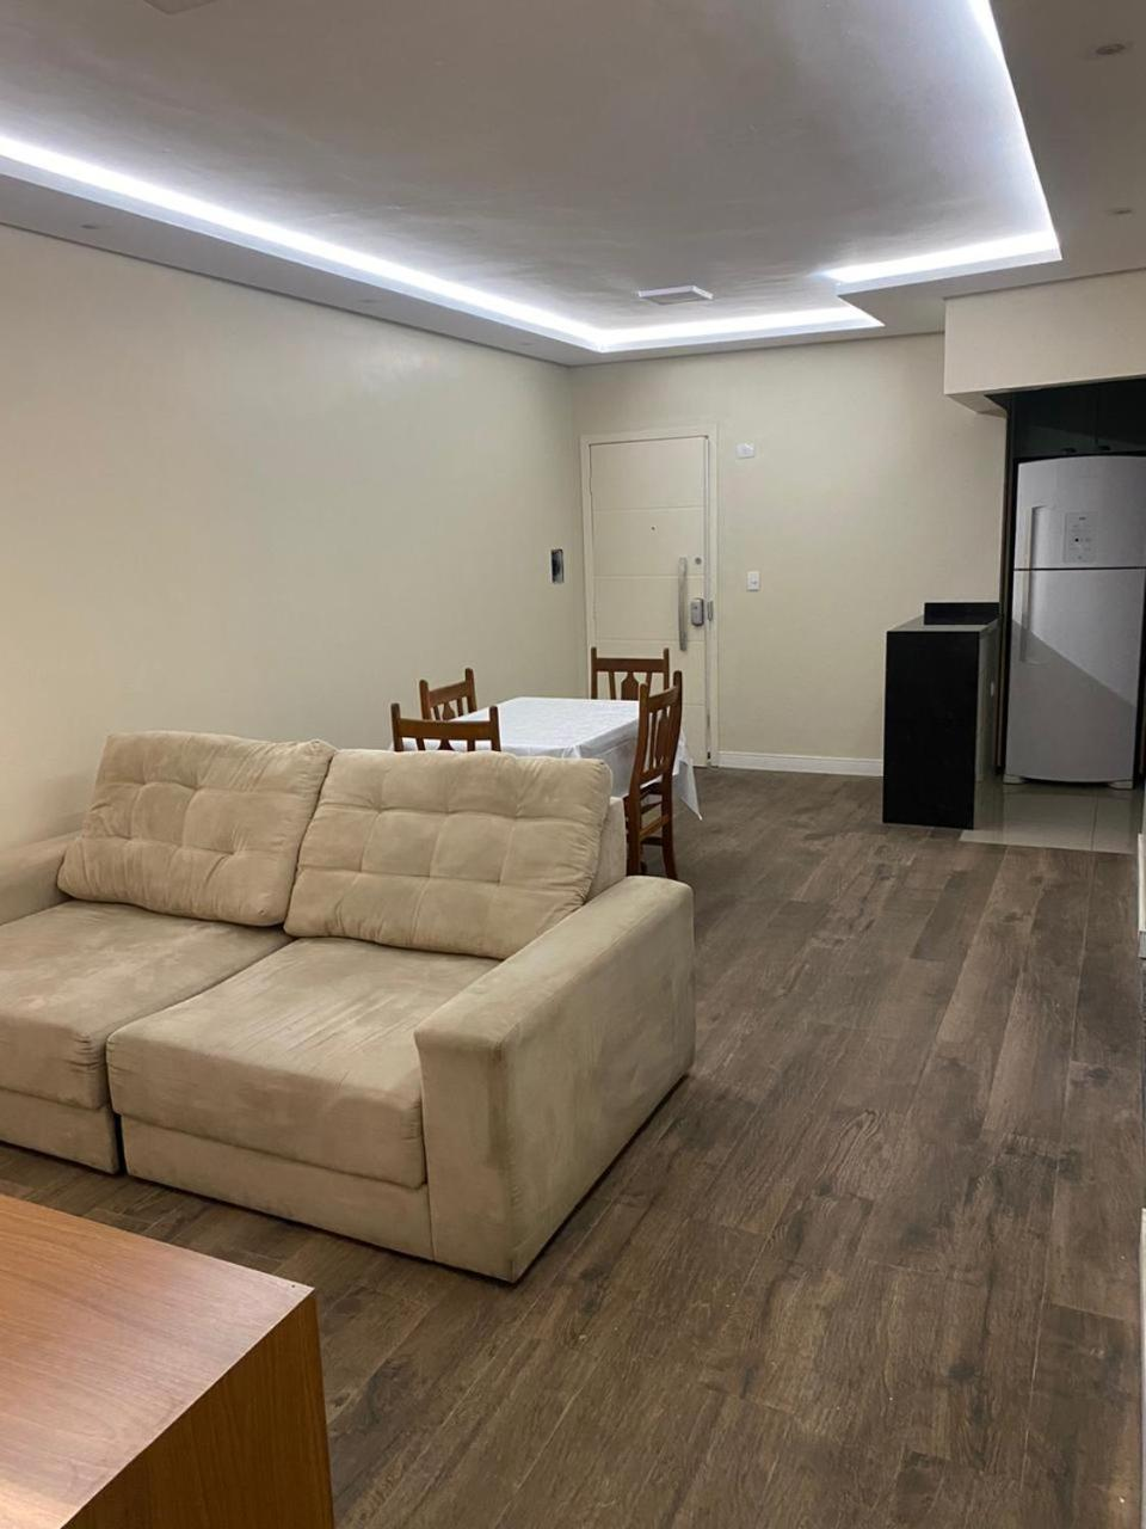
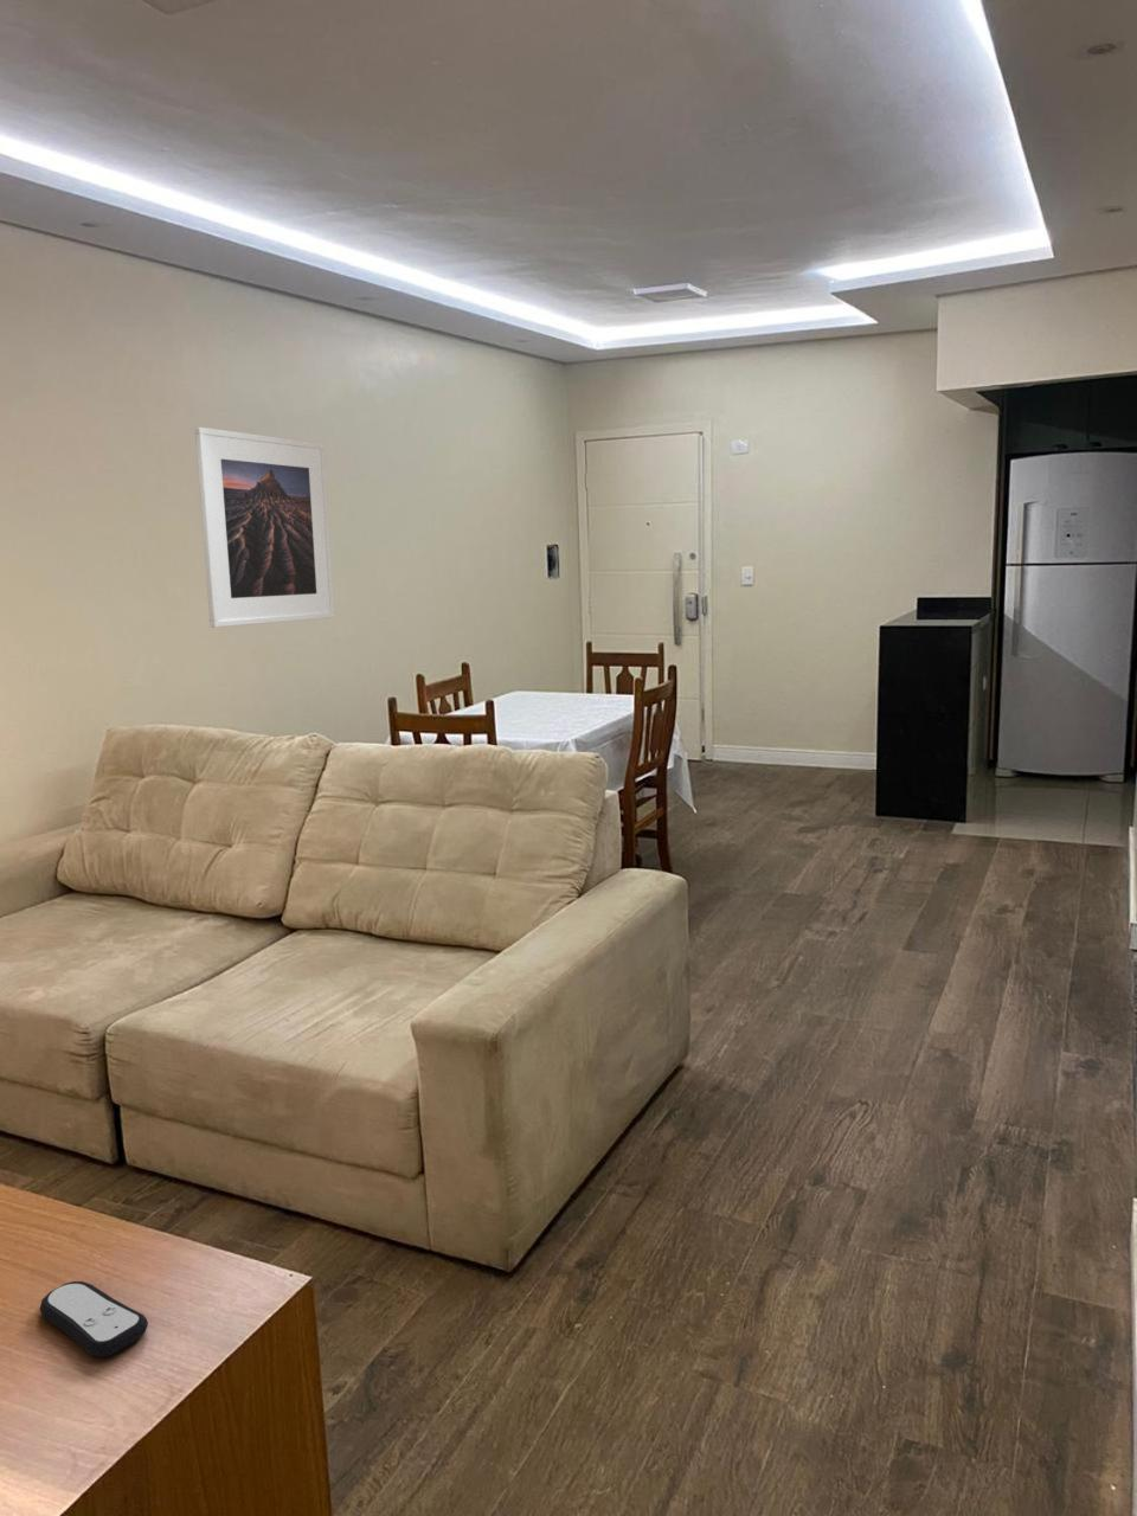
+ remote control (90, 1314)
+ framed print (270, 530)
